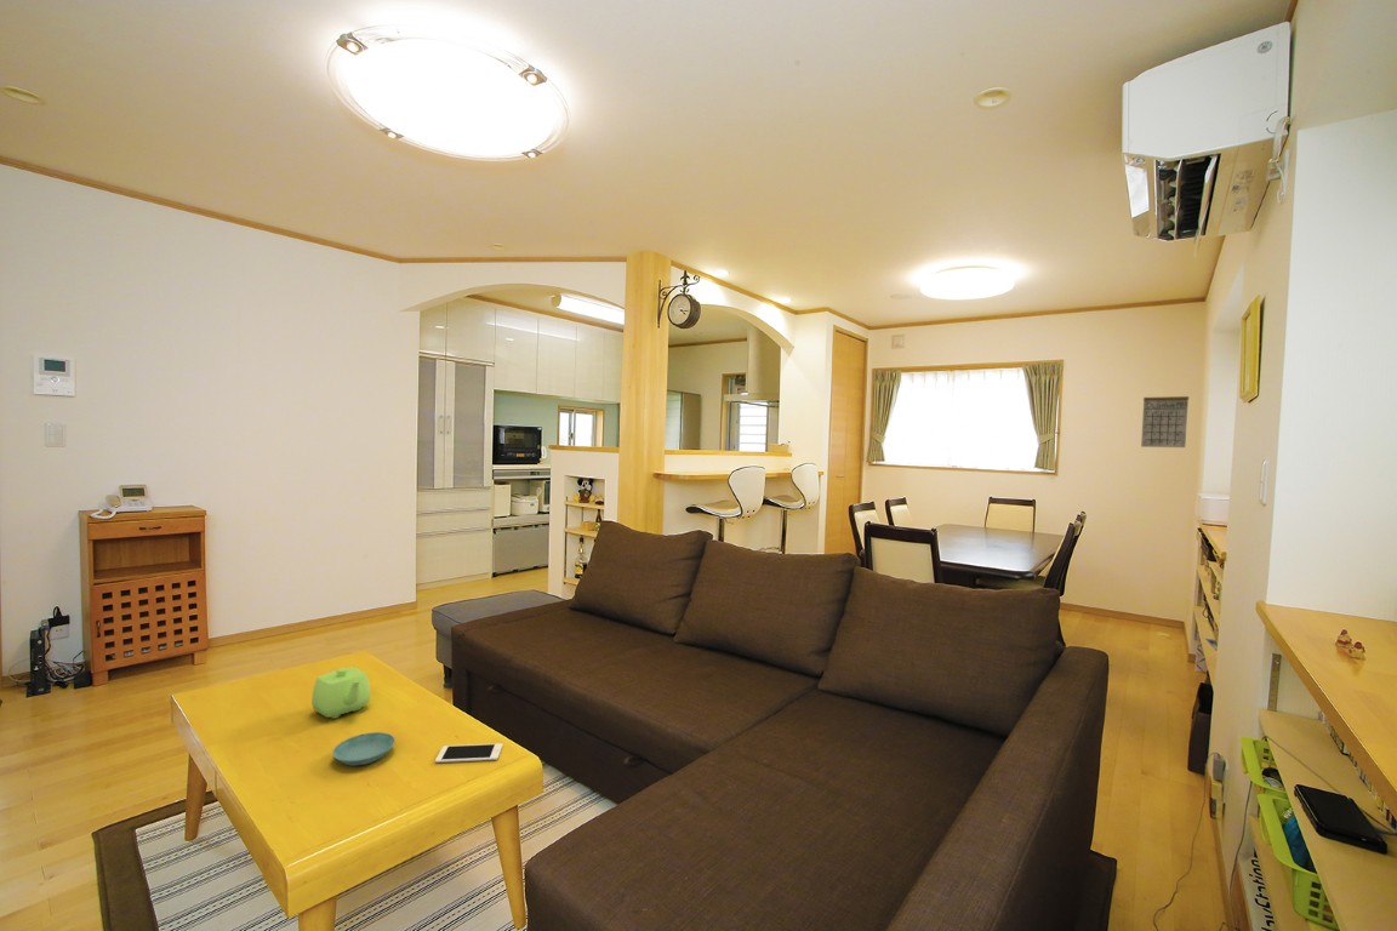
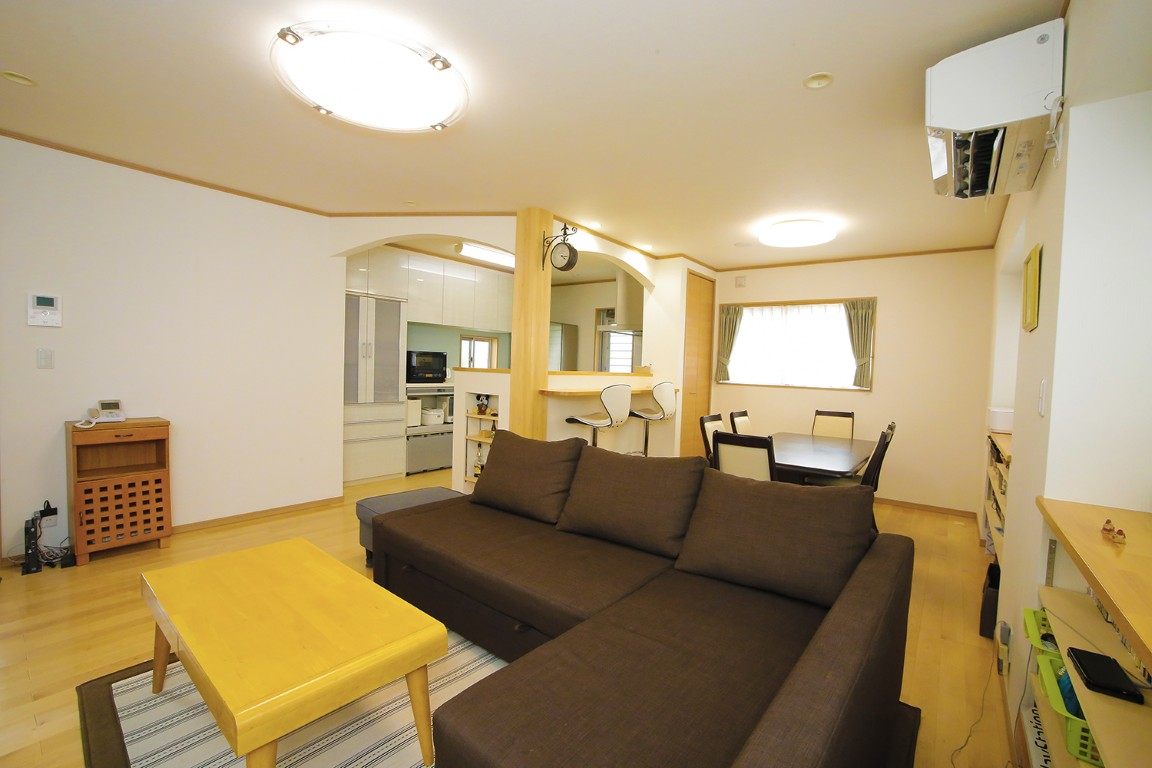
- calendar (1164, 416)
- teapot (343, 691)
- cell phone (469, 753)
- saucer (364, 750)
